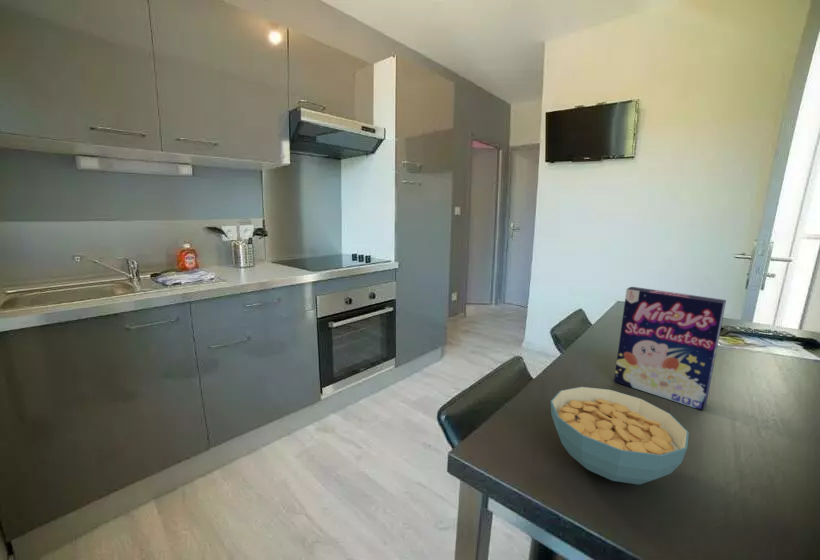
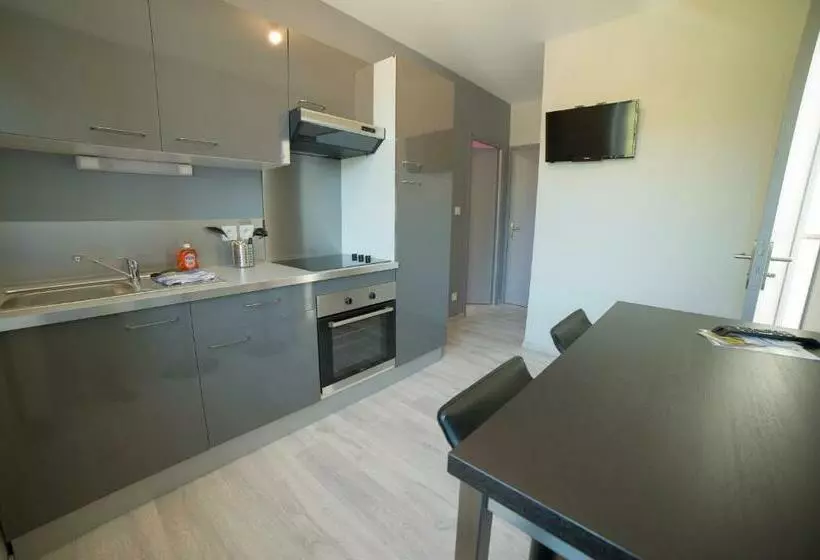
- cereal box (665, 343)
- cereal bowl (611, 441)
